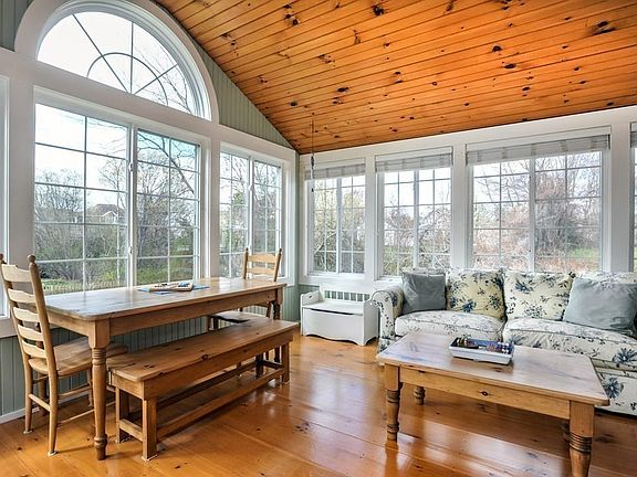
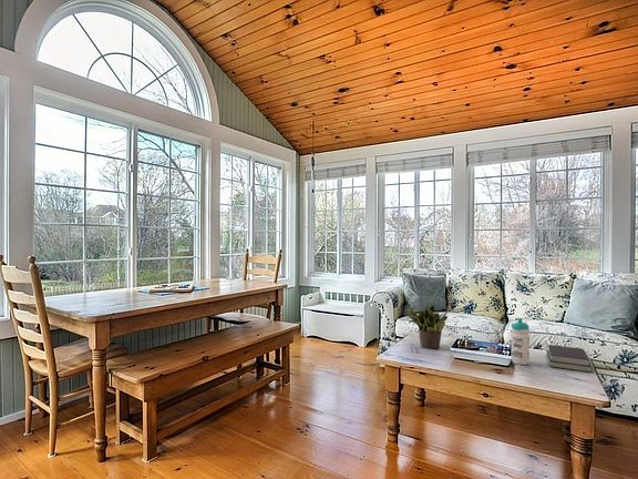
+ potted plant (425, 323)
+ water bottle (519, 340)
+ book (567, 357)
